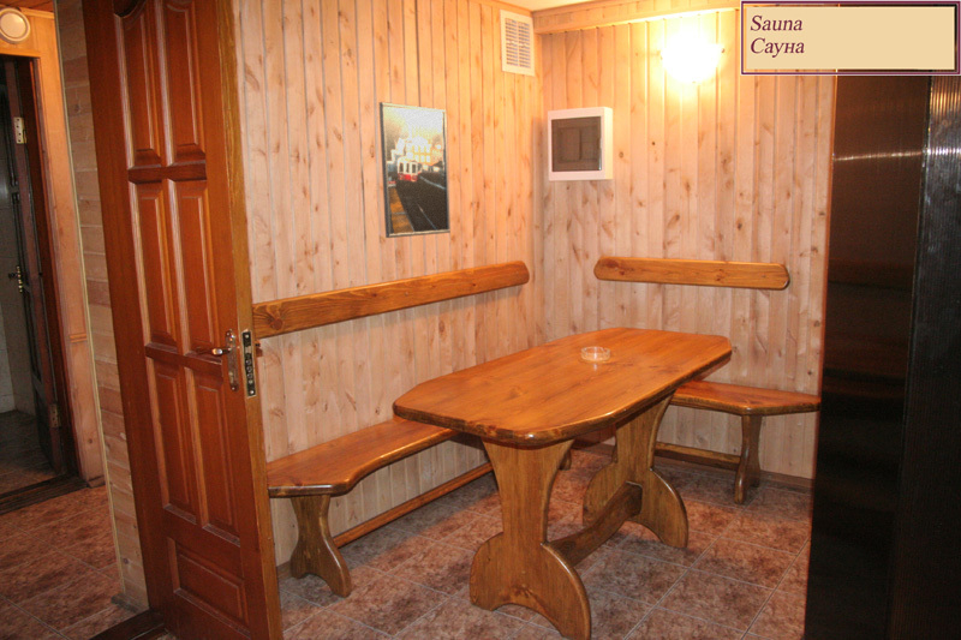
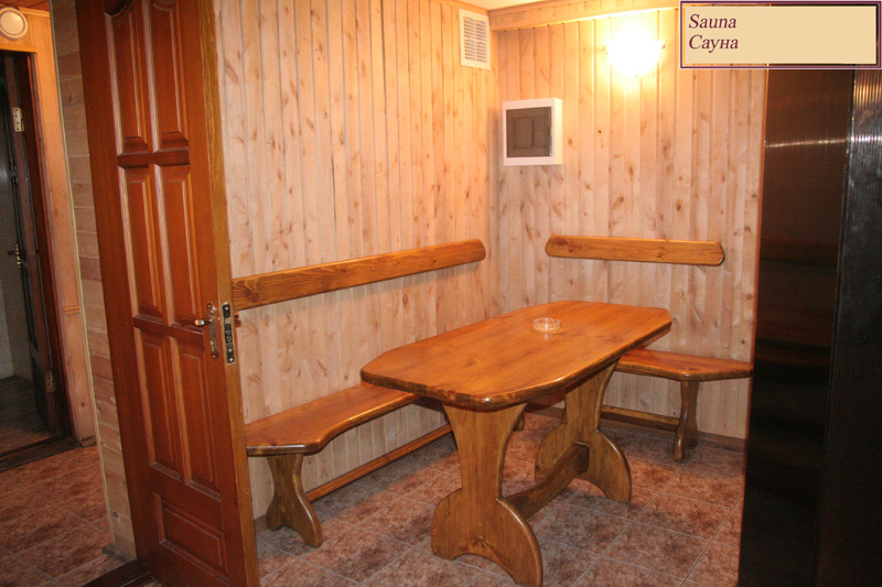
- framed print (416, 171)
